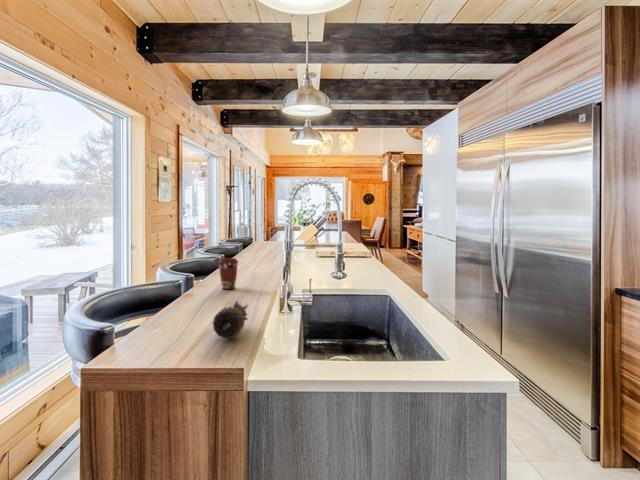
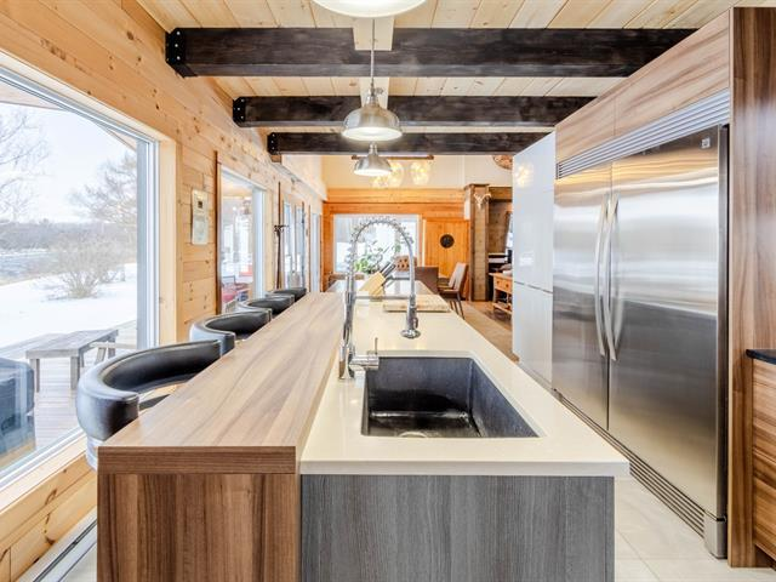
- fruit (232, 318)
- coffee cup (228, 273)
